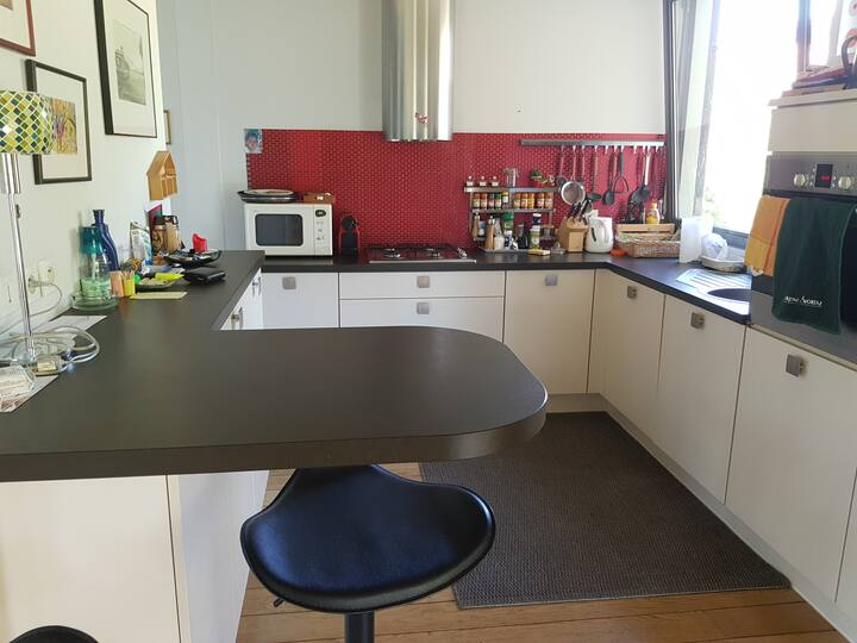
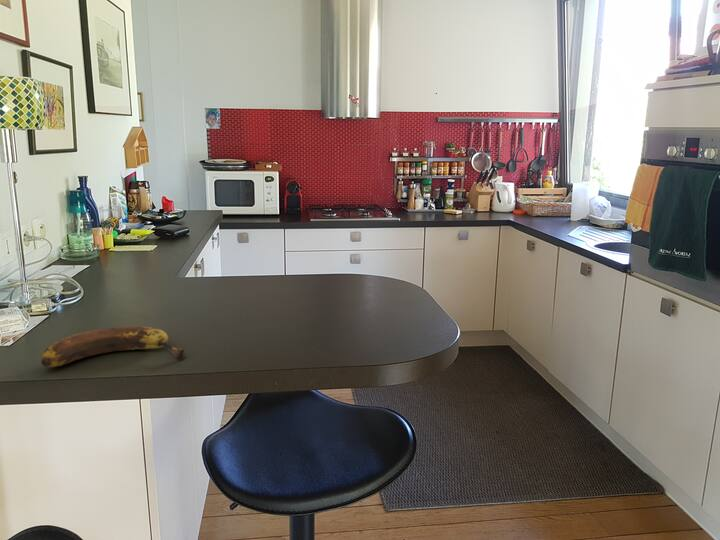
+ banana (113, 346)
